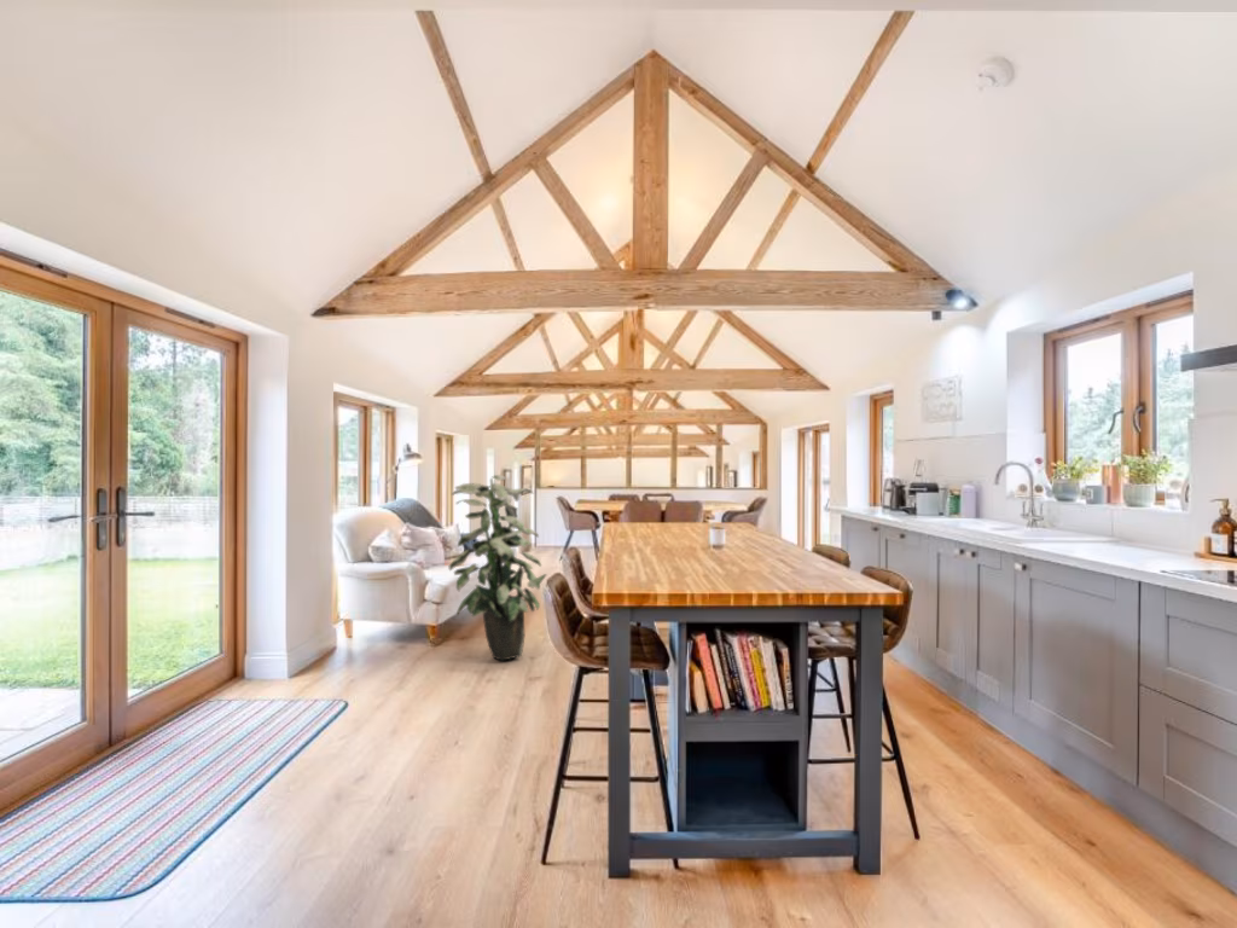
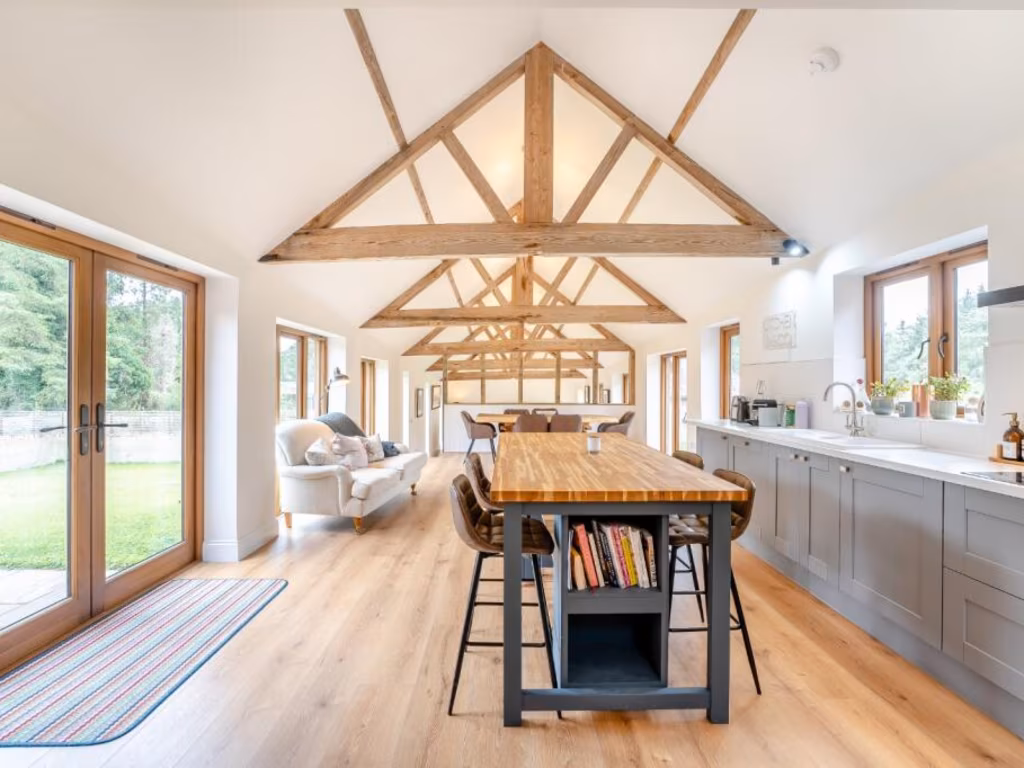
- indoor plant (496, 566)
